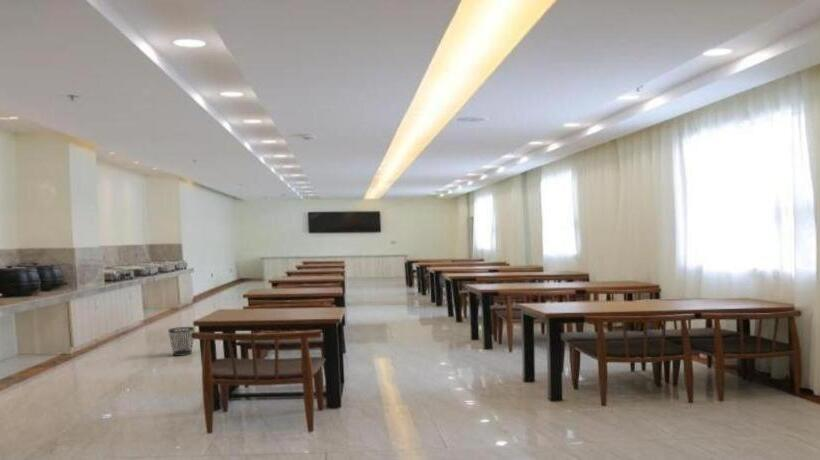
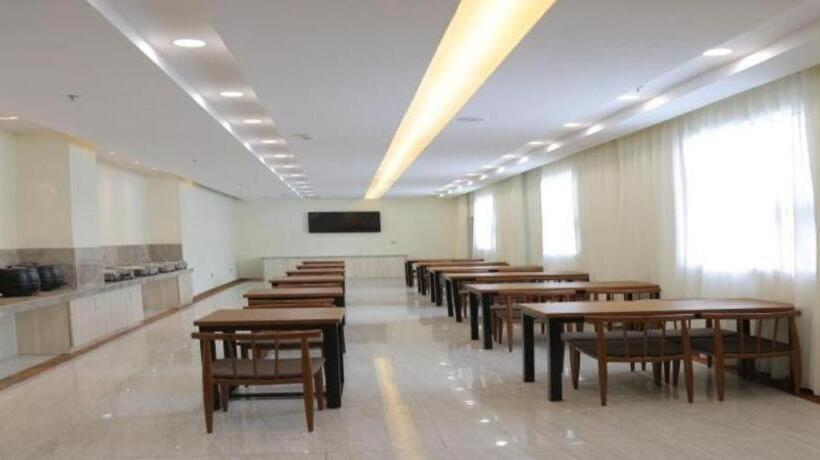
- wastebasket (182, 341)
